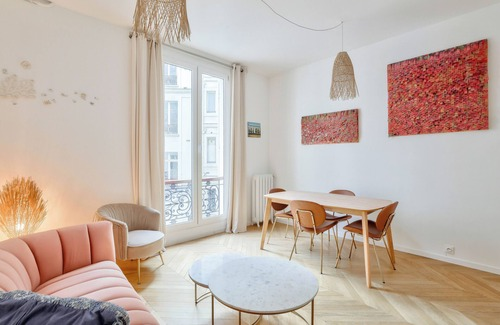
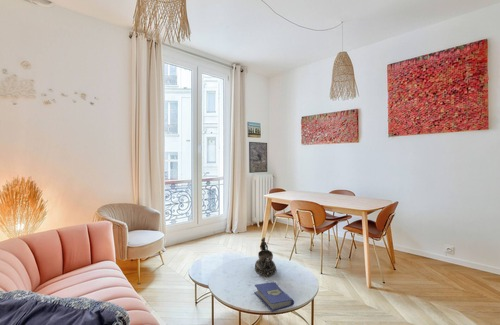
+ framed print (258, 157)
+ hardcover book (273, 294)
+ decorative bowl (266, 256)
